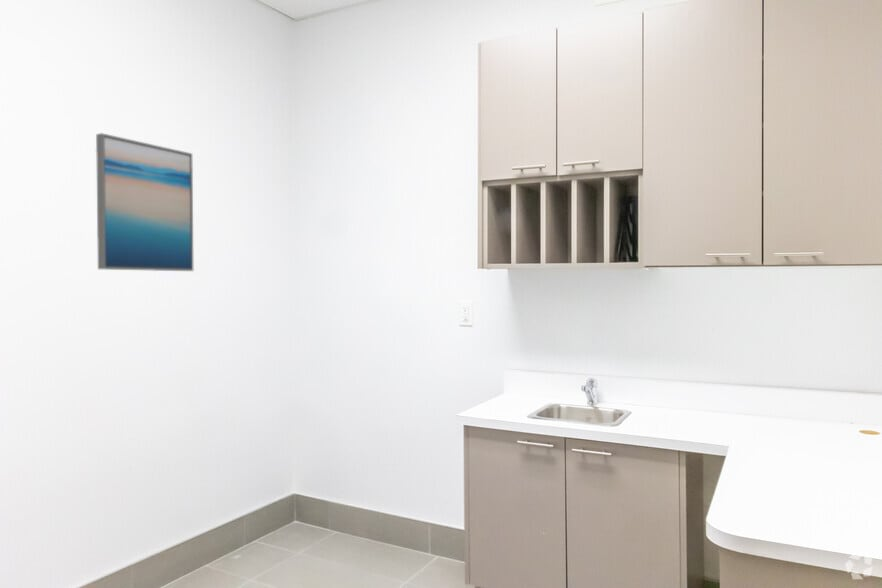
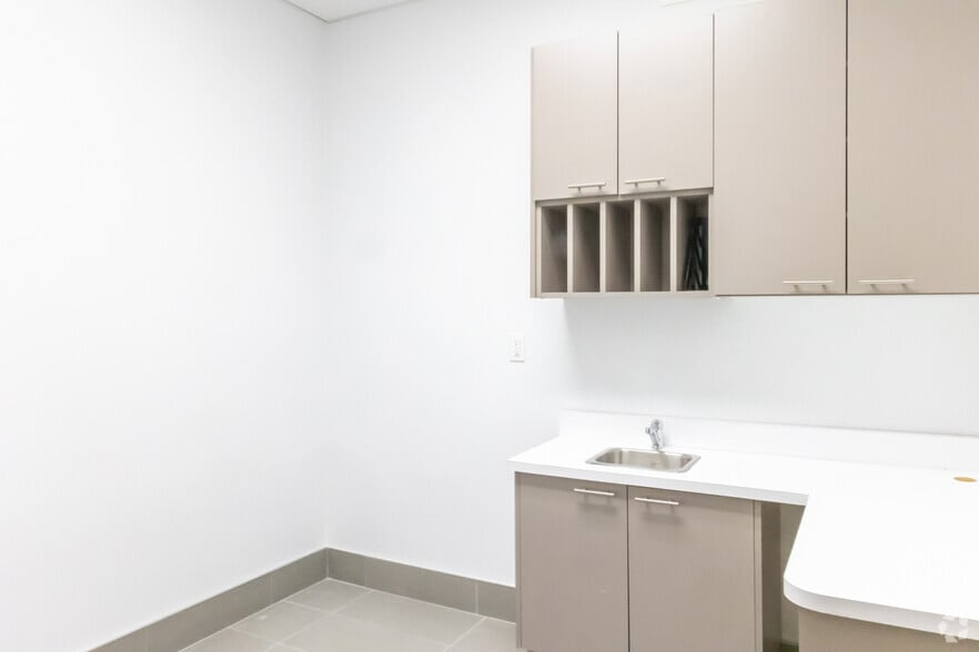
- wall art (148, 207)
